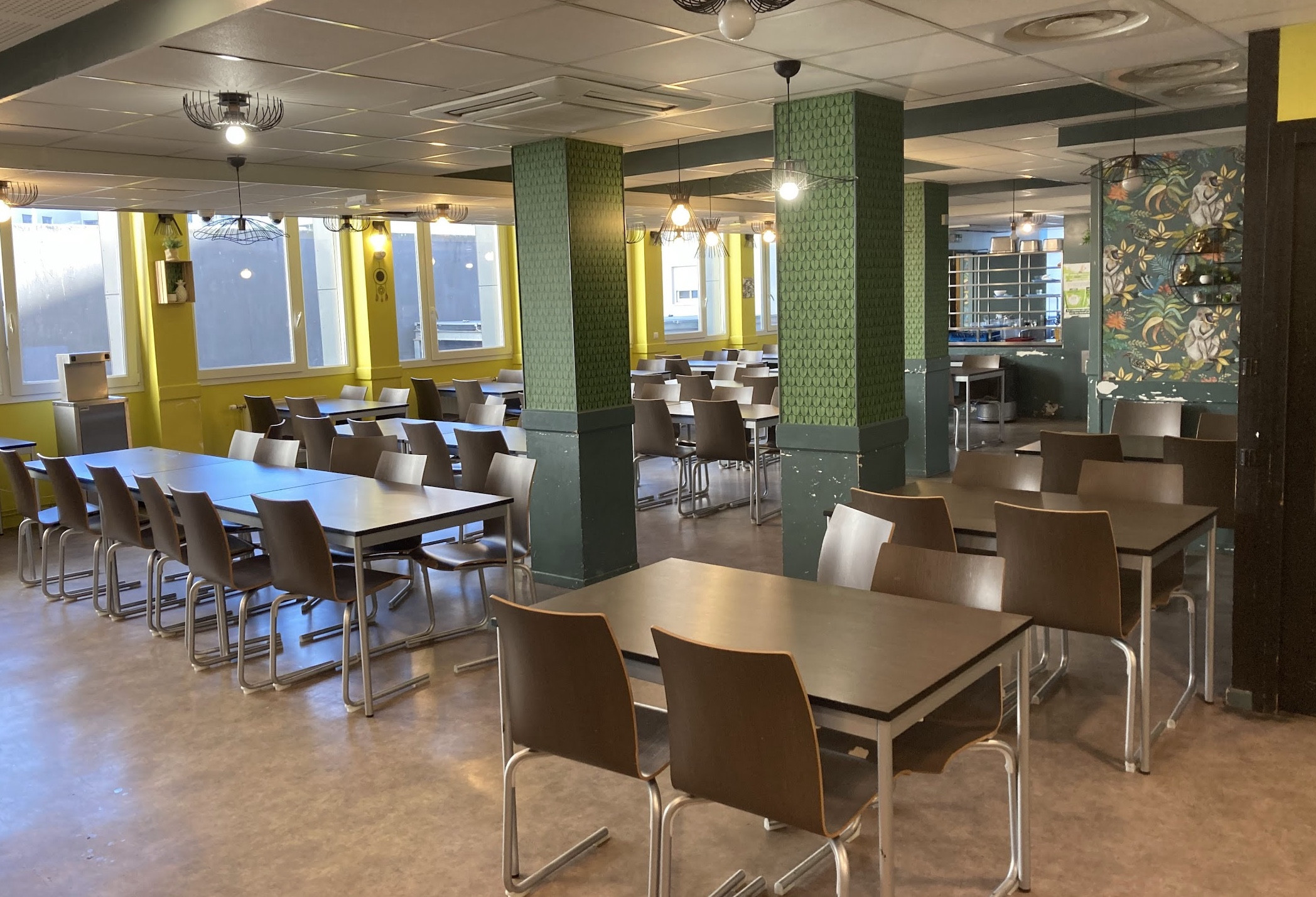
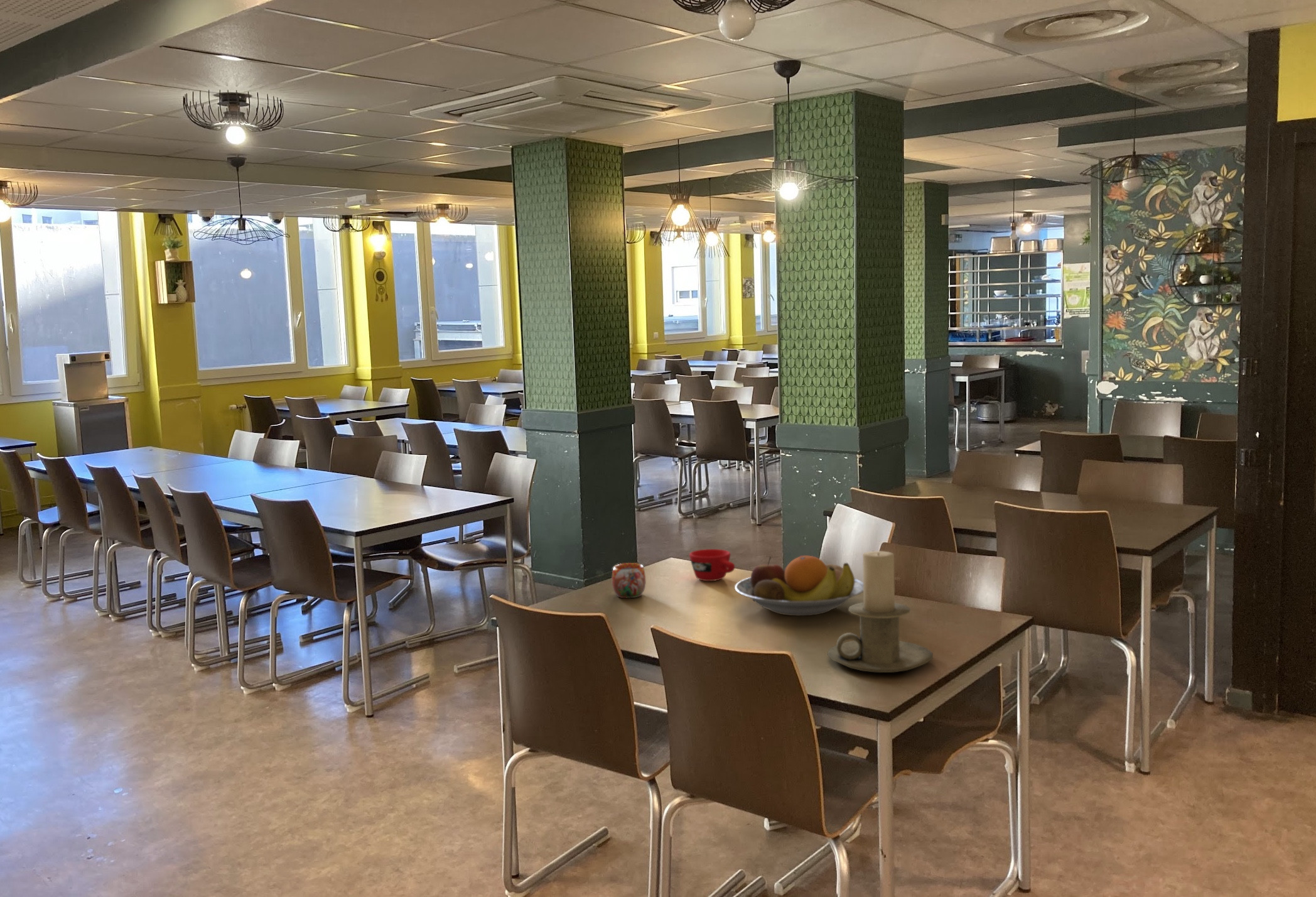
+ cup (715, 567)
+ mug (630, 581)
+ candle holder (879, 606)
+ fruit bowl (799, 580)
